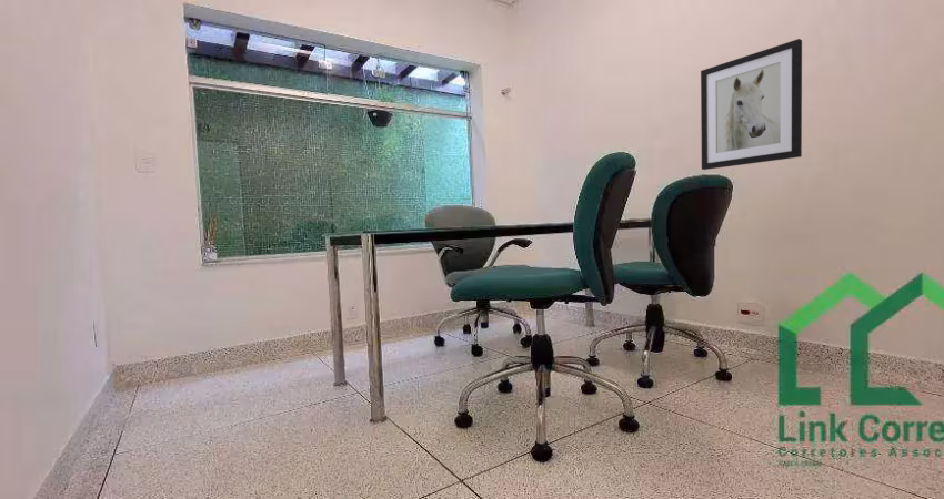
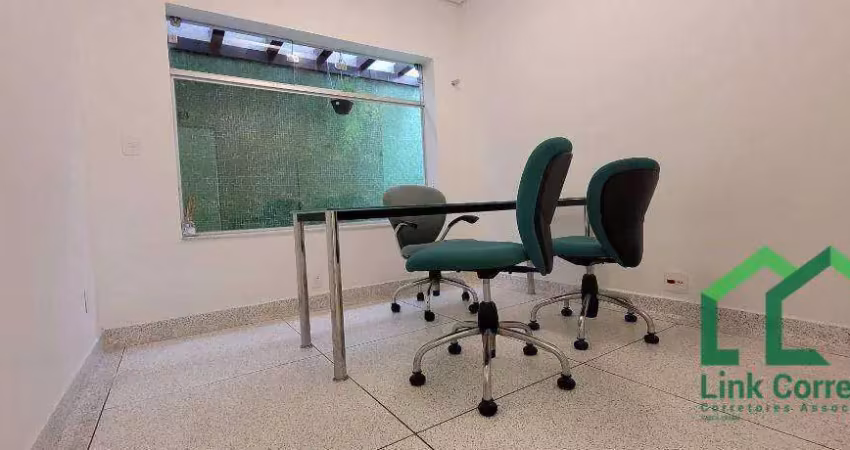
- wall art (746, 110)
